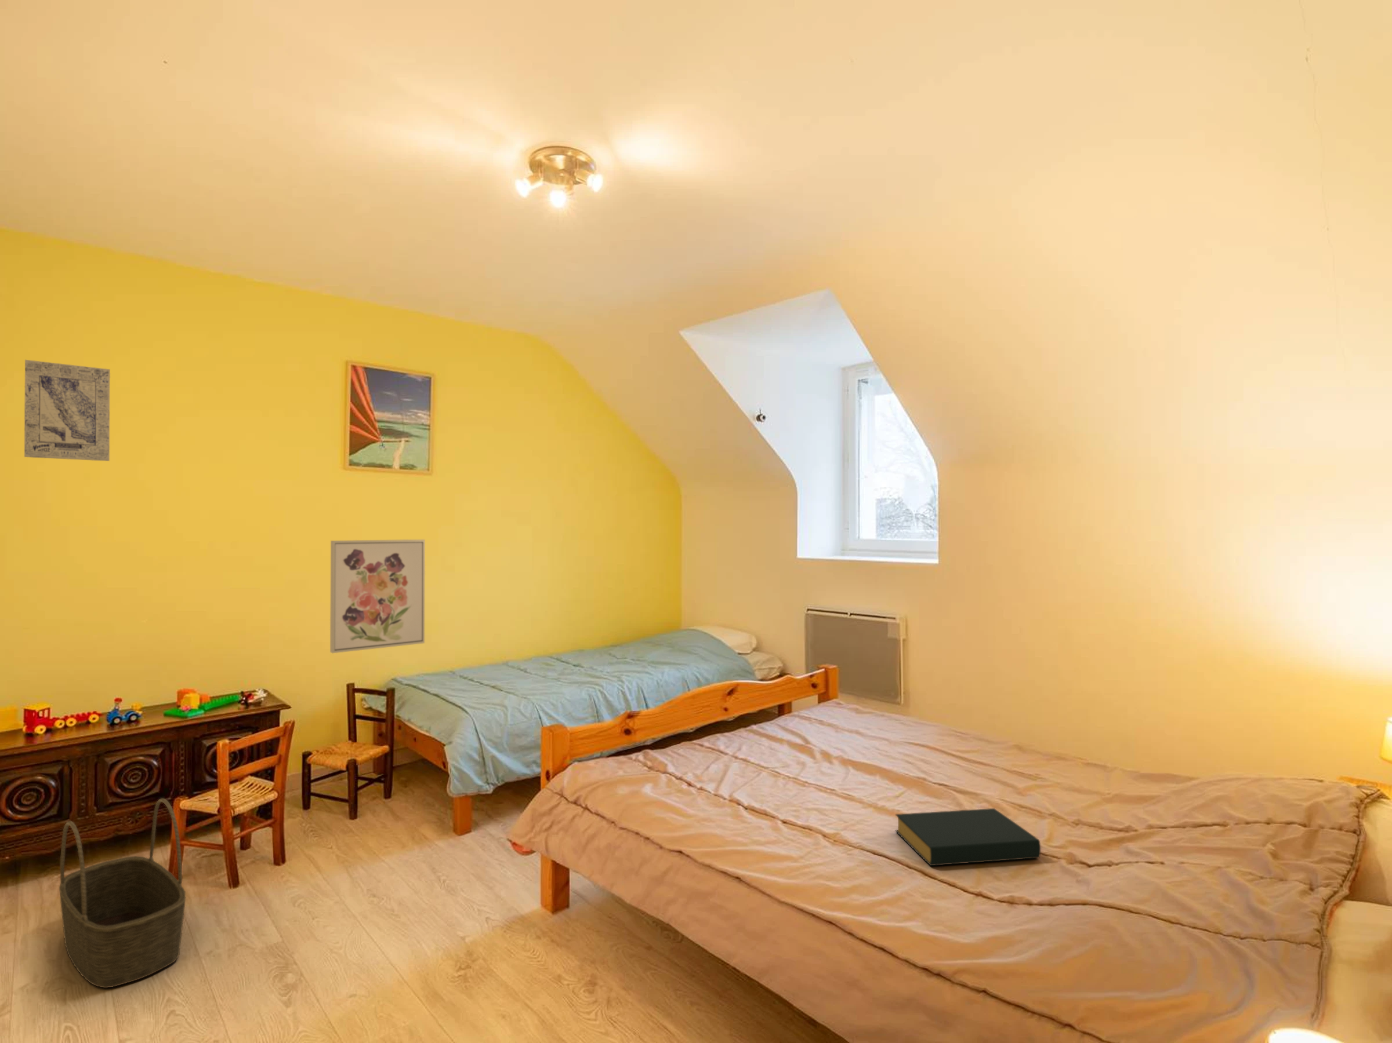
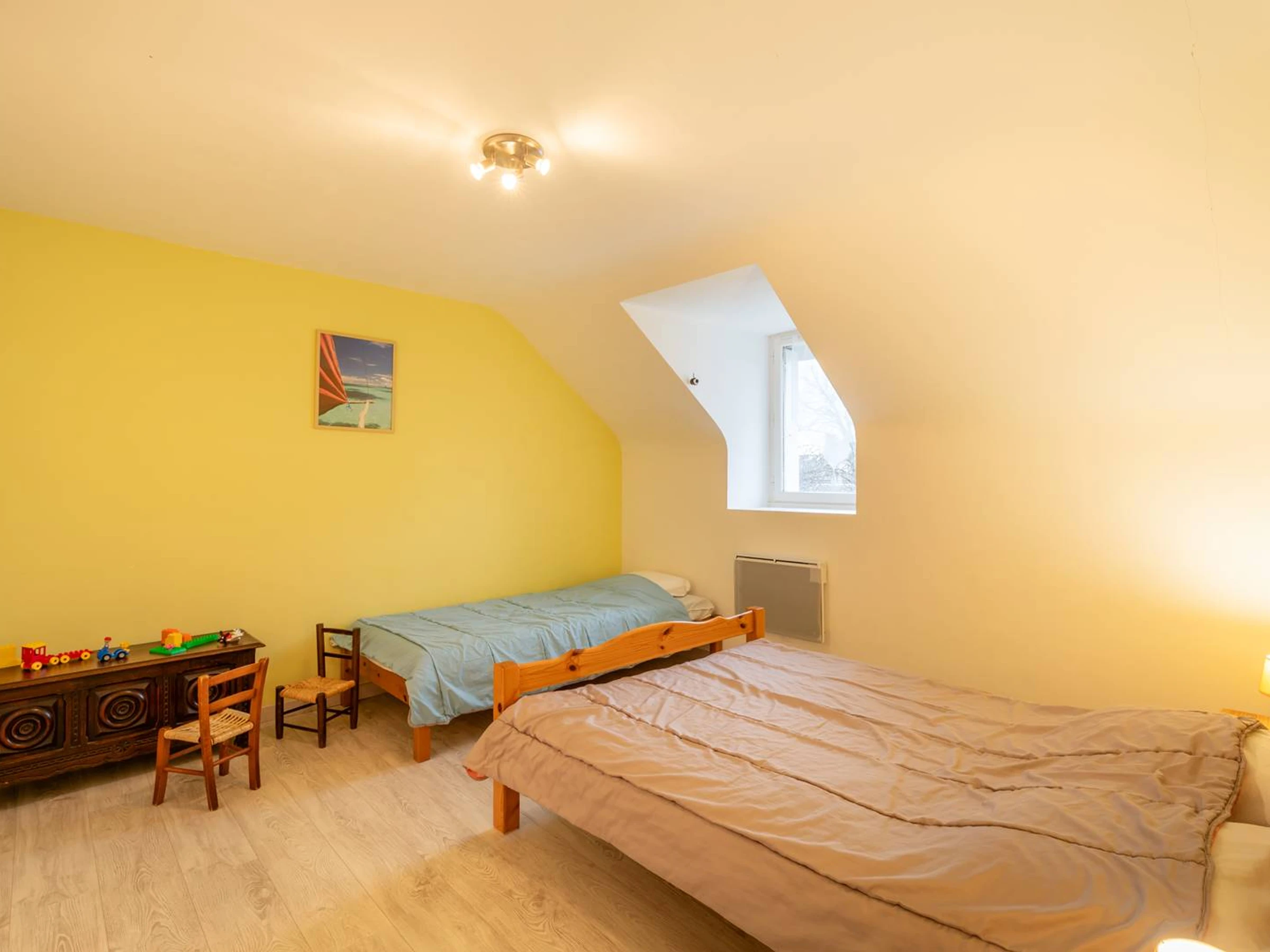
- wall art (68, 412)
- hardback book (965, 836)
- wall art (379, 594)
- basket (122, 880)
